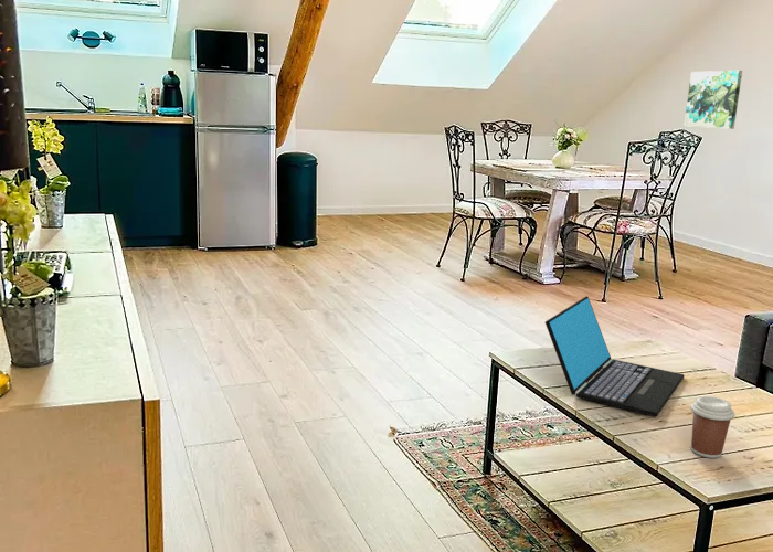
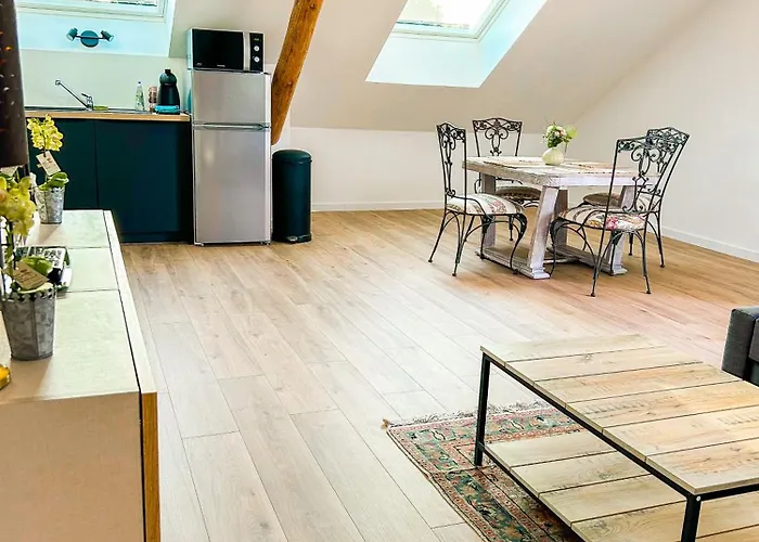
- laptop (608, 352)
- wall art (711, 99)
- coffee cup (710, 426)
